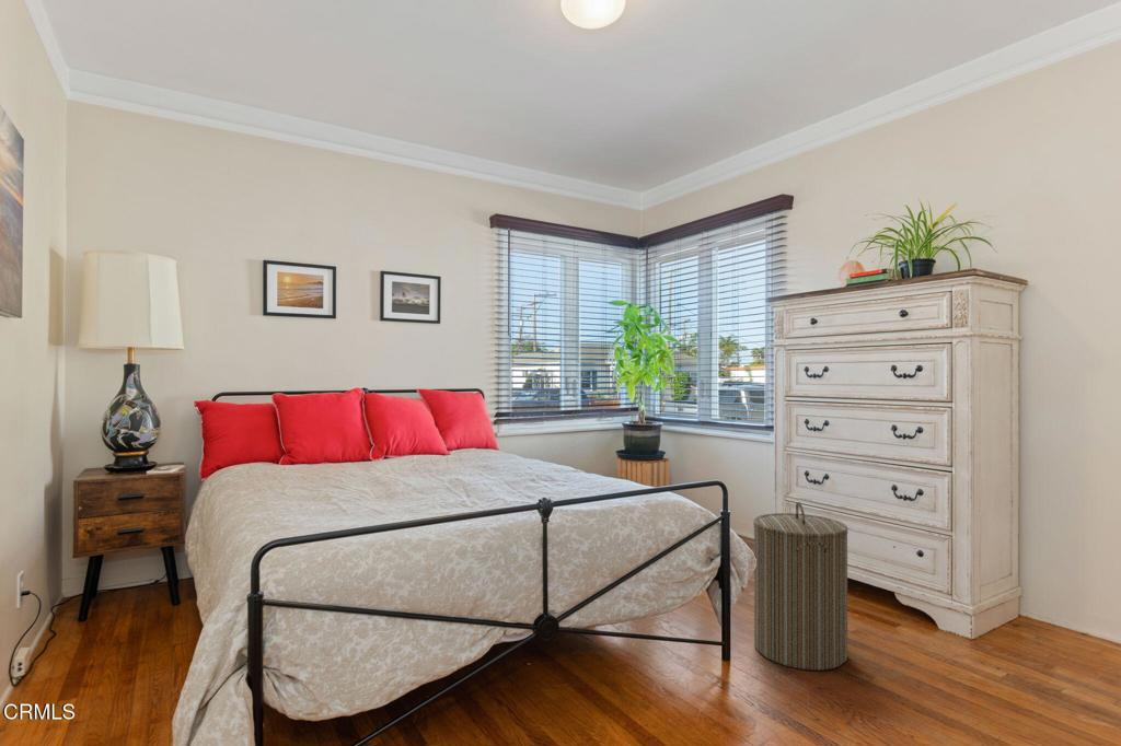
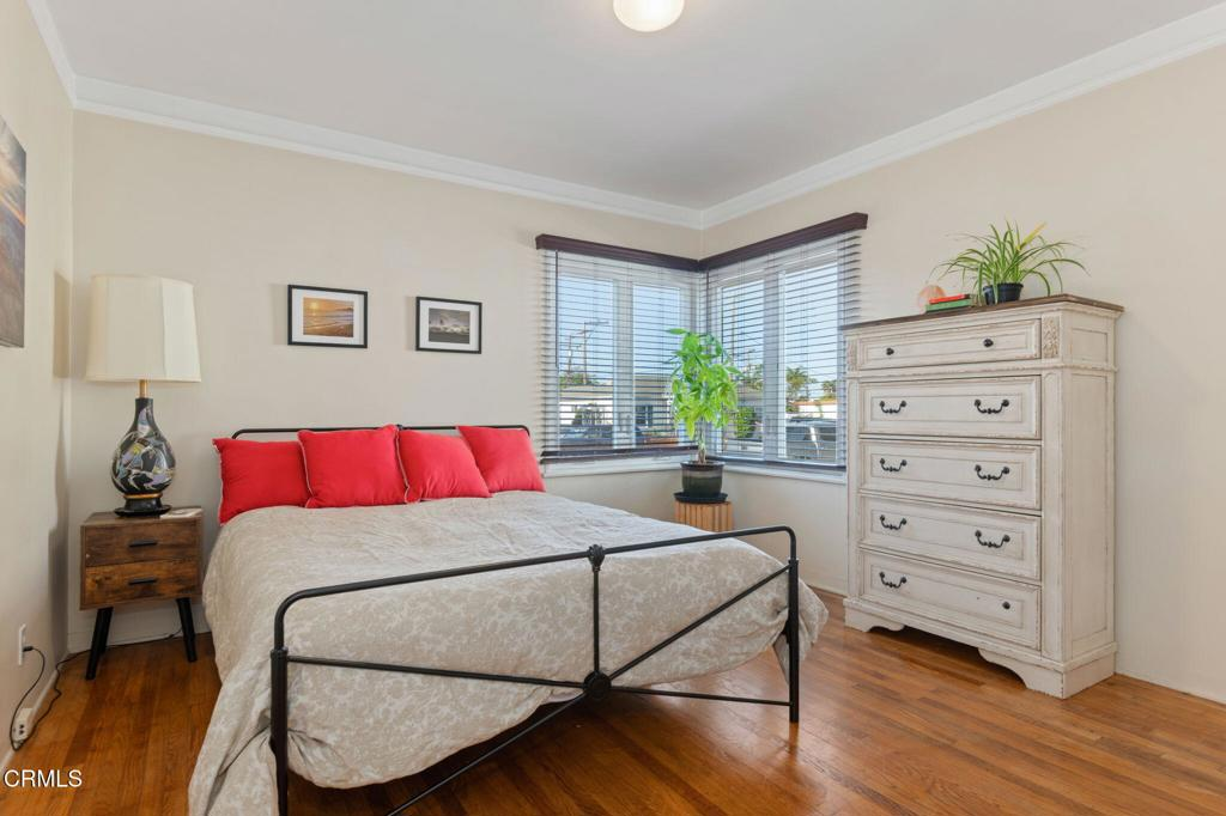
- laundry hamper (799, 575)
